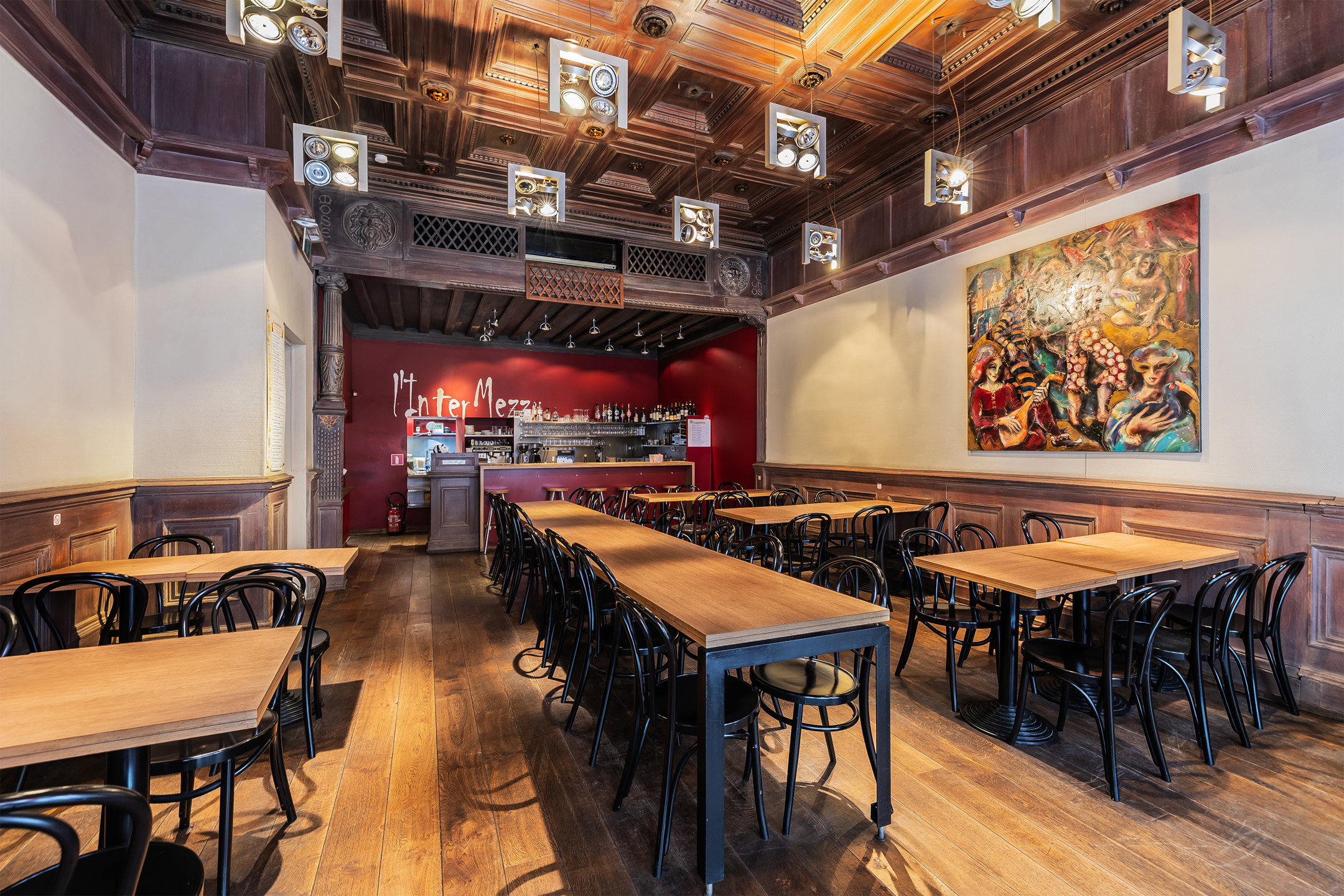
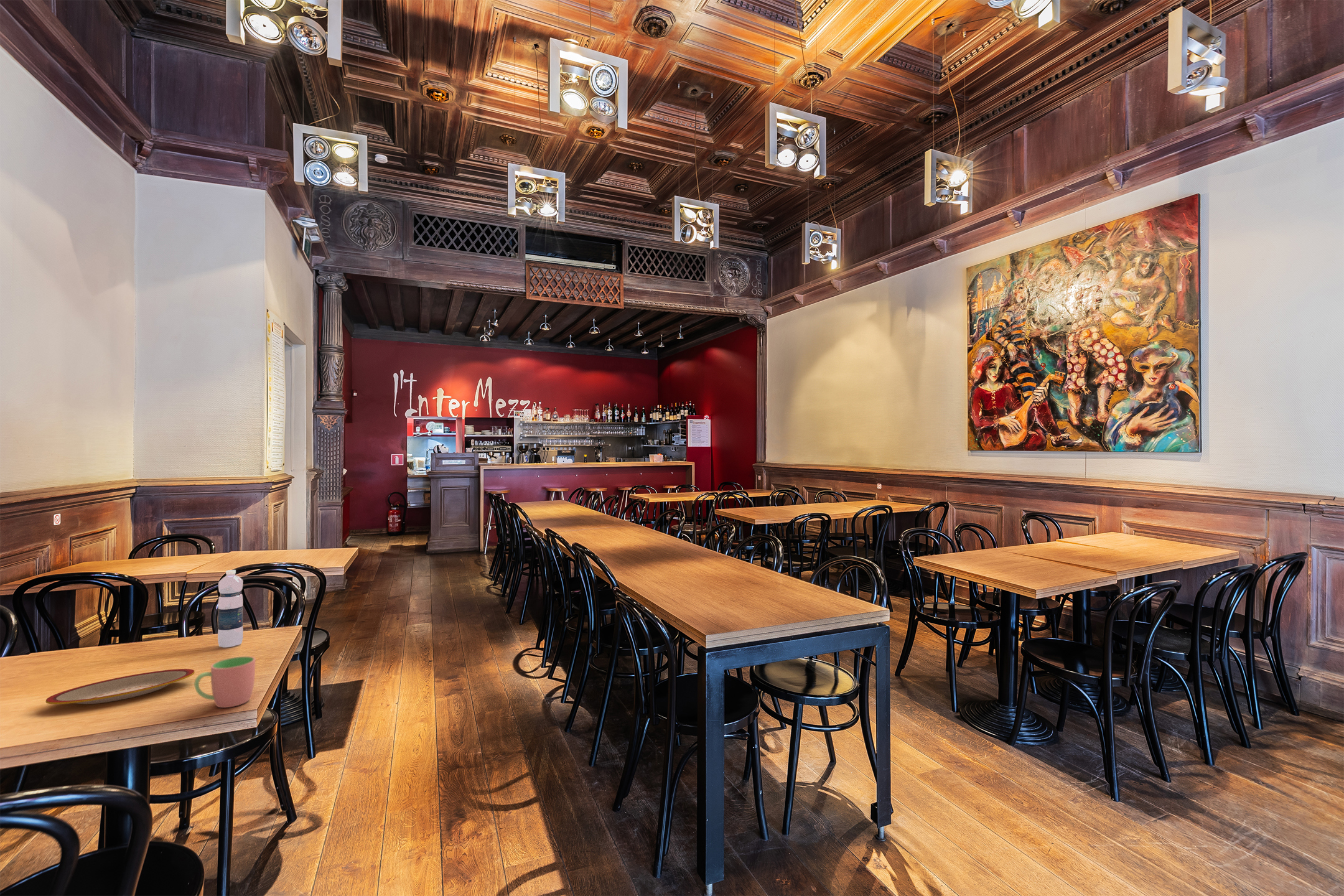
+ water bottle (230, 607)
+ cup (225, 684)
+ plate (124, 689)
